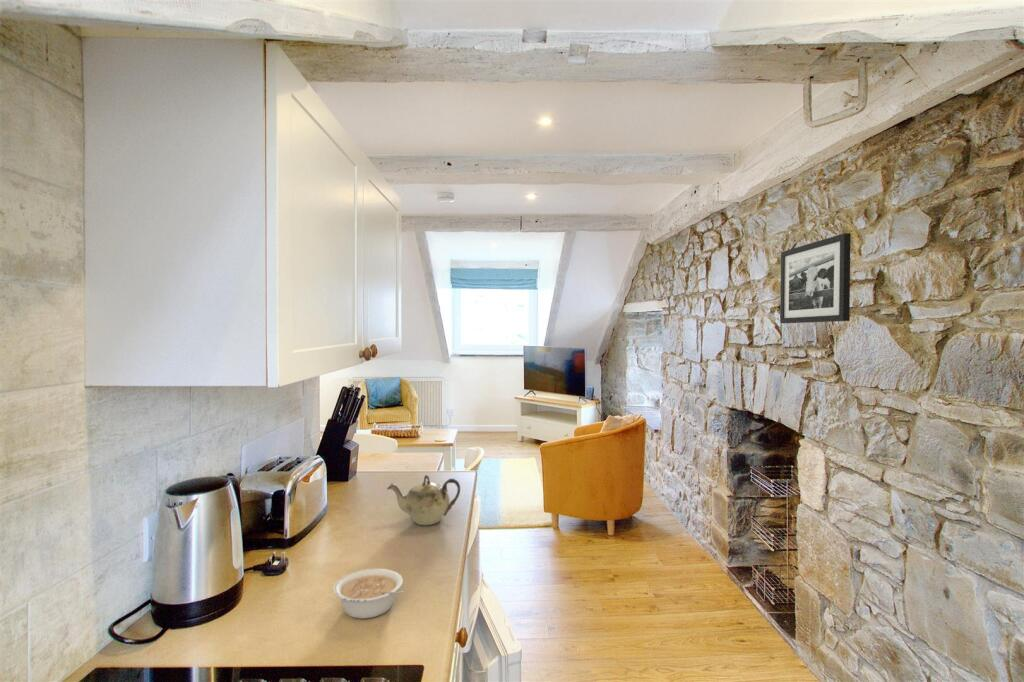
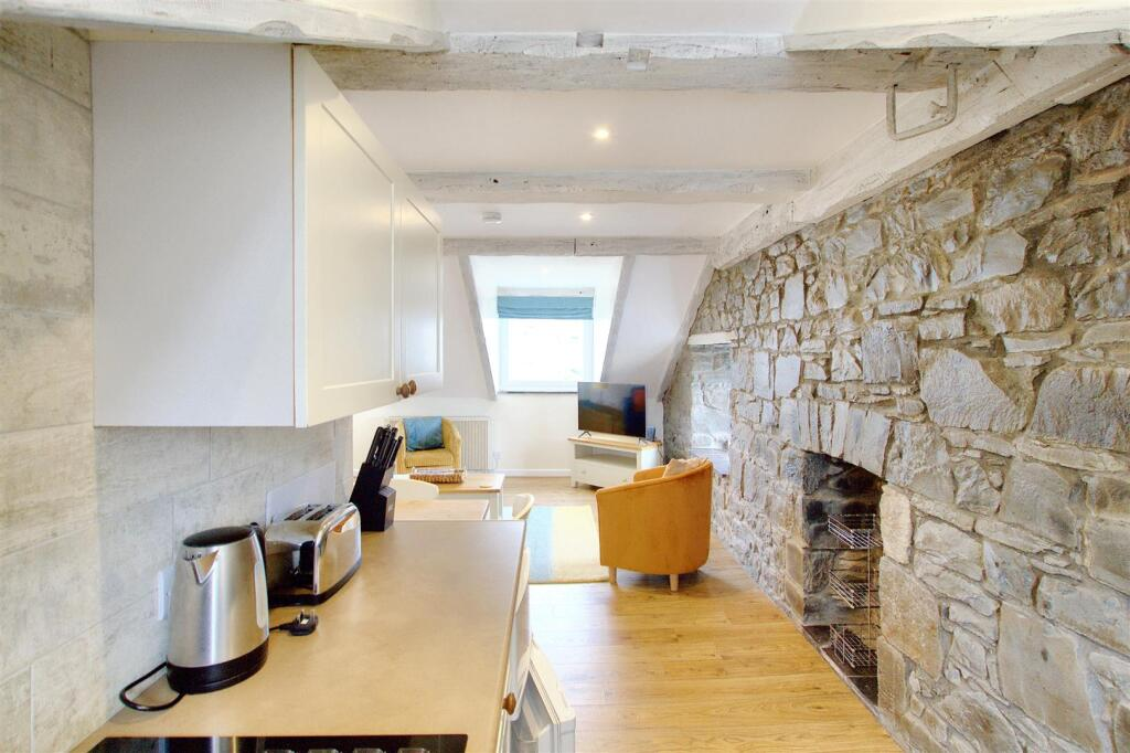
- legume (371, 592)
- teapot (423, 497)
- picture frame (811, 283)
